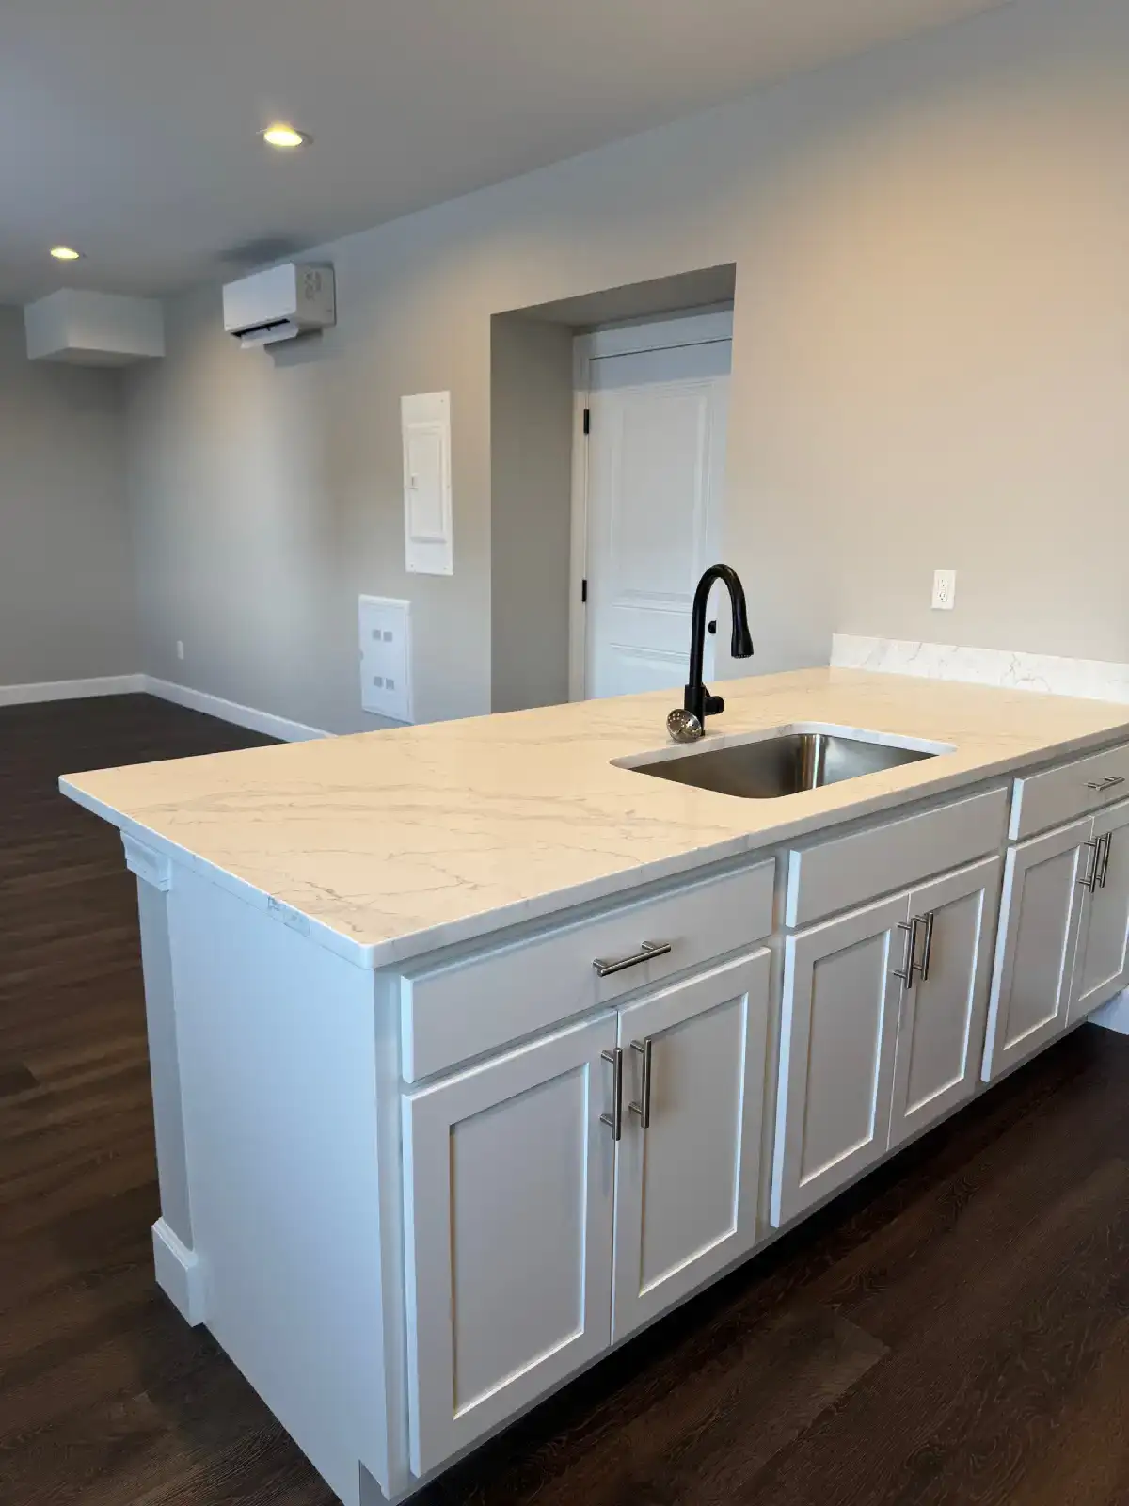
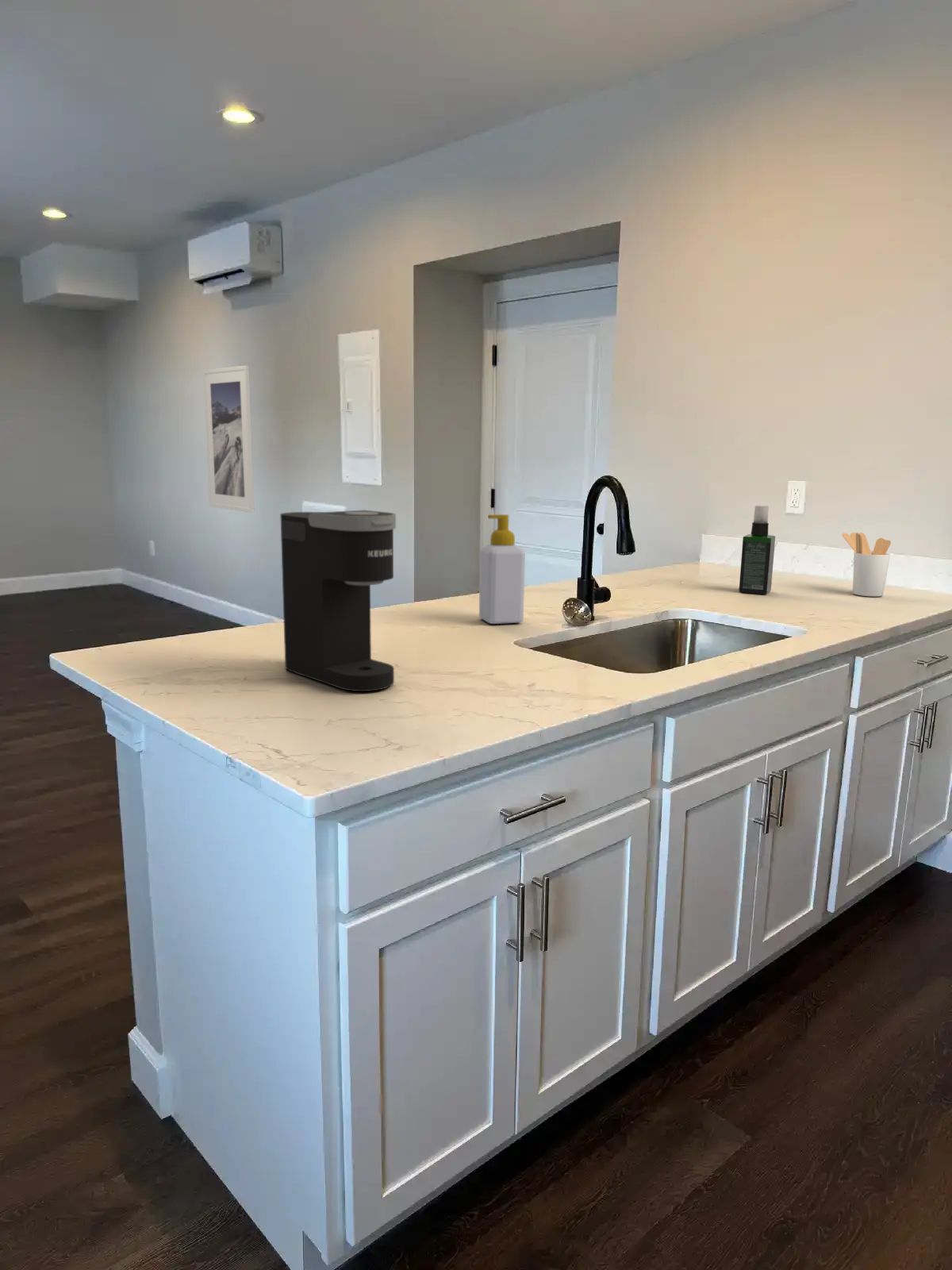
+ spray bottle (758, 548)
+ soap bottle (501, 568)
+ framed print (228, 440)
+ coffee maker (337, 595)
+ utensil holder (864, 562)
